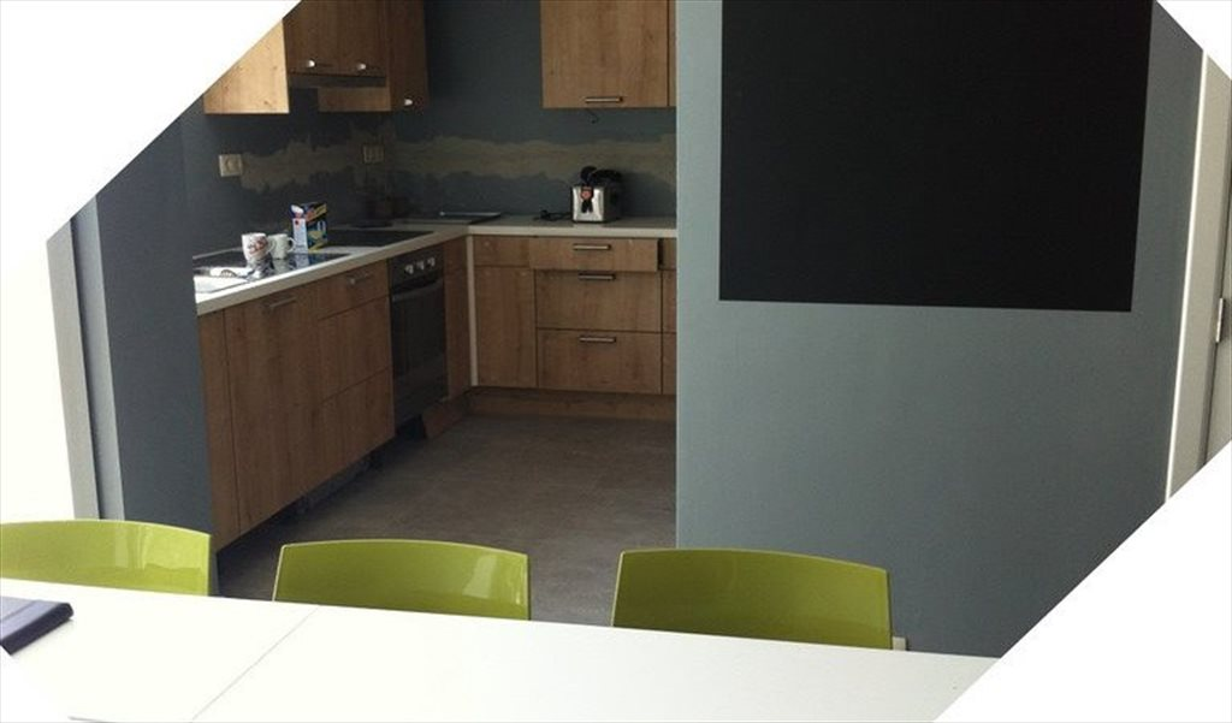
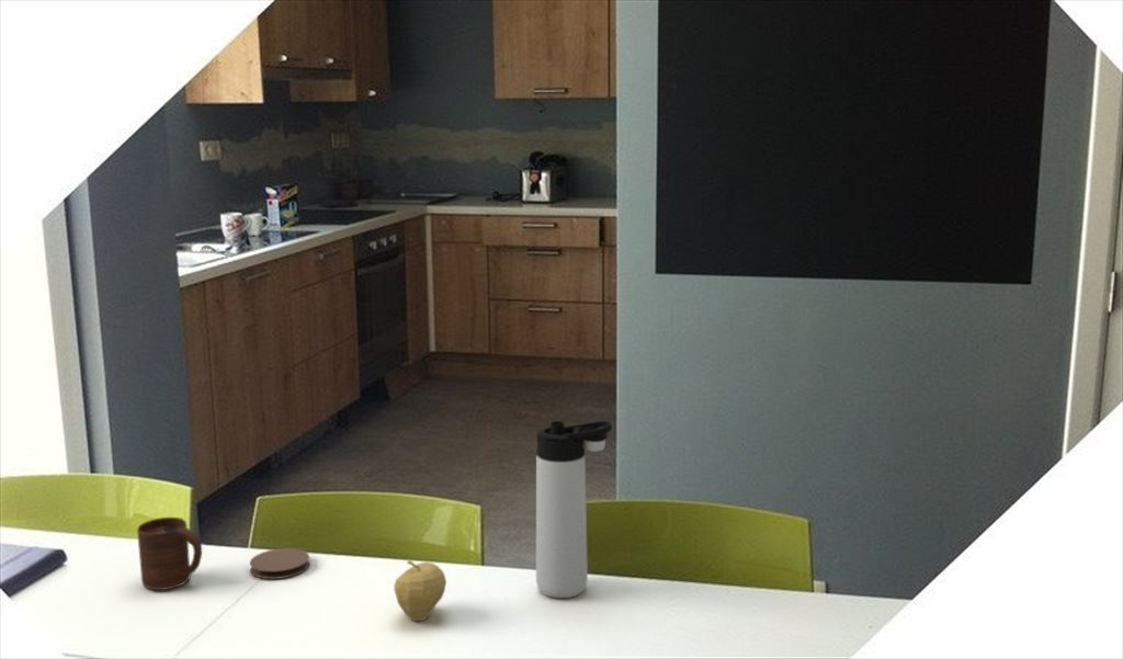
+ fruit (420, 586)
+ coaster (280, 563)
+ cup (171, 553)
+ thermos bottle (572, 507)
